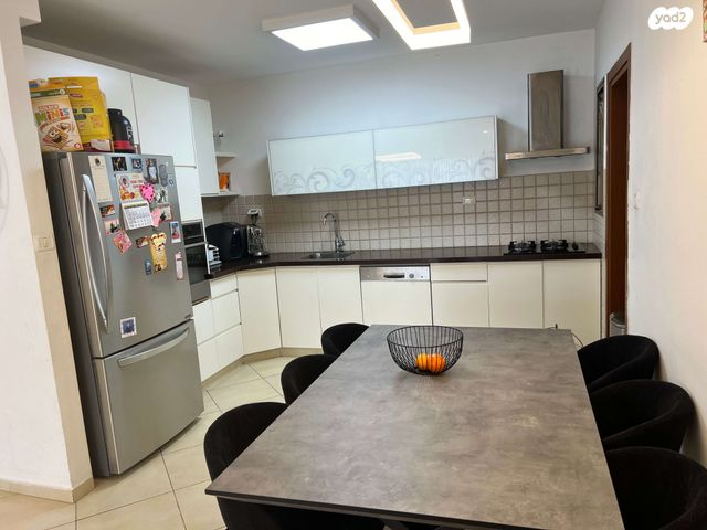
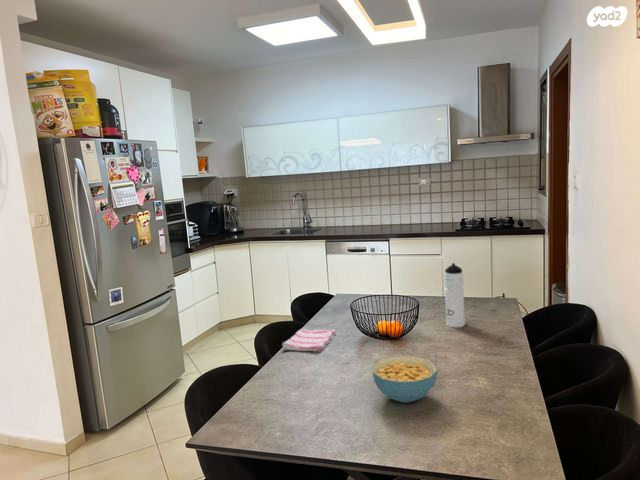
+ cereal bowl (404, 383)
+ water bottle (454, 294)
+ dish towel (310, 338)
